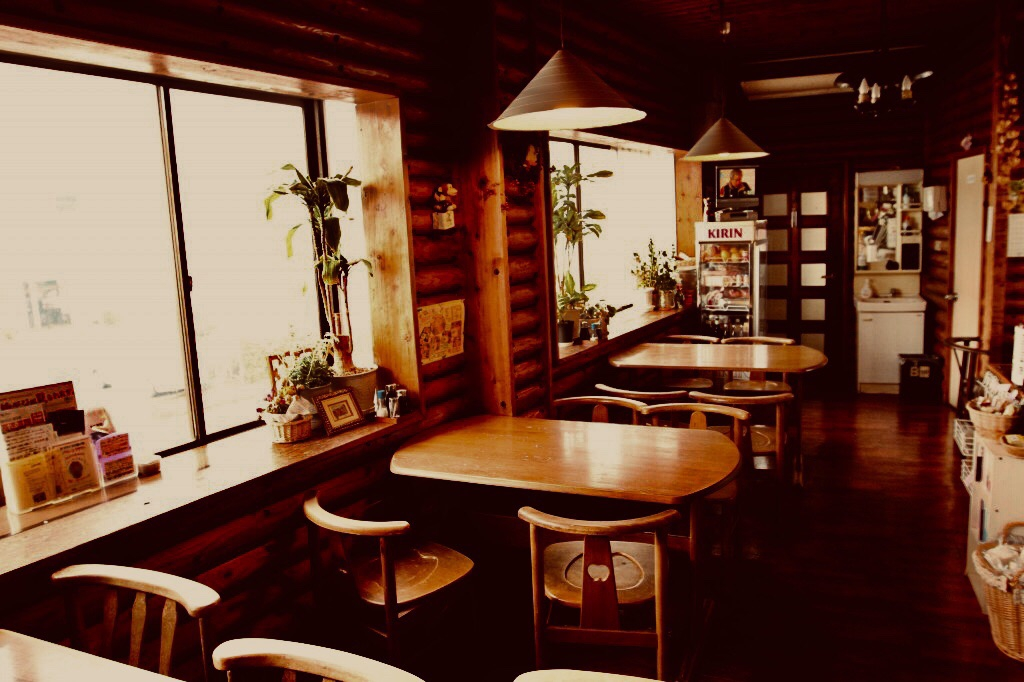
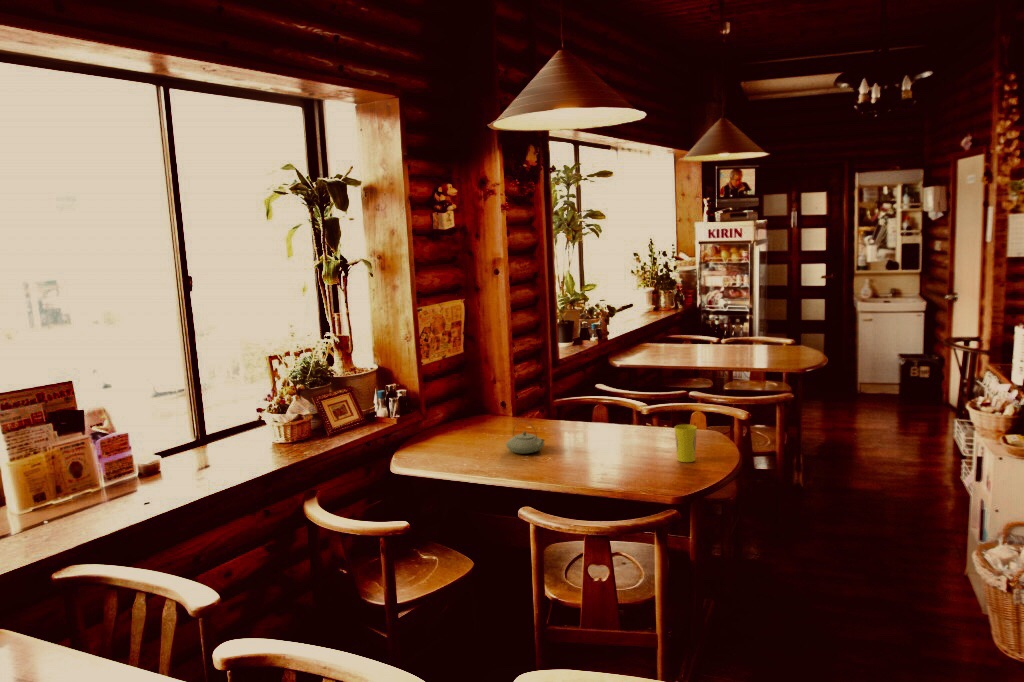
+ teapot (526, 436)
+ cup (686, 443)
